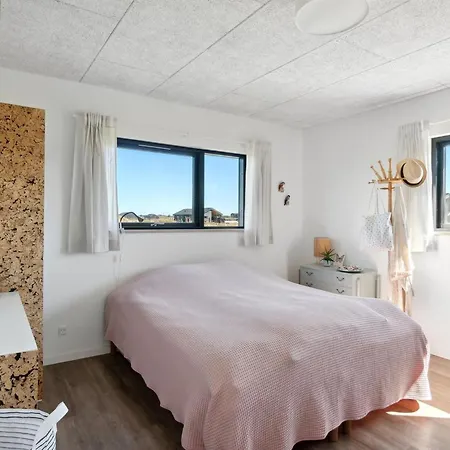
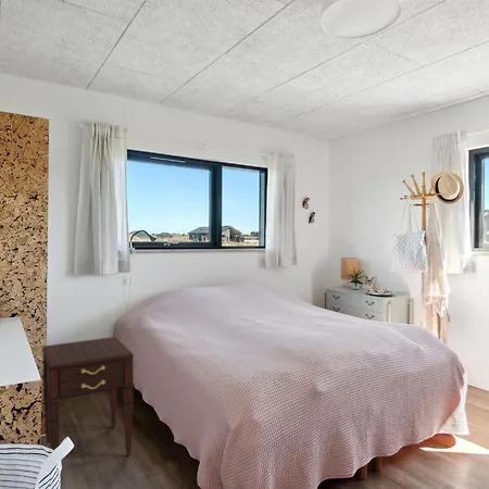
+ nightstand (87, 393)
